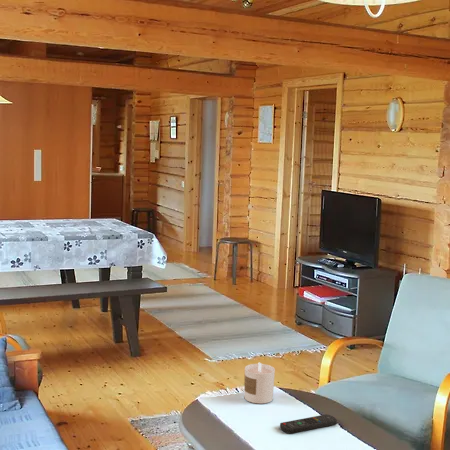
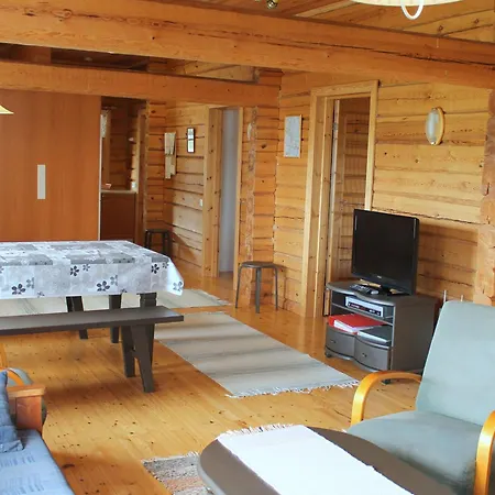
- candle (259, 380)
- remote control (308, 423)
